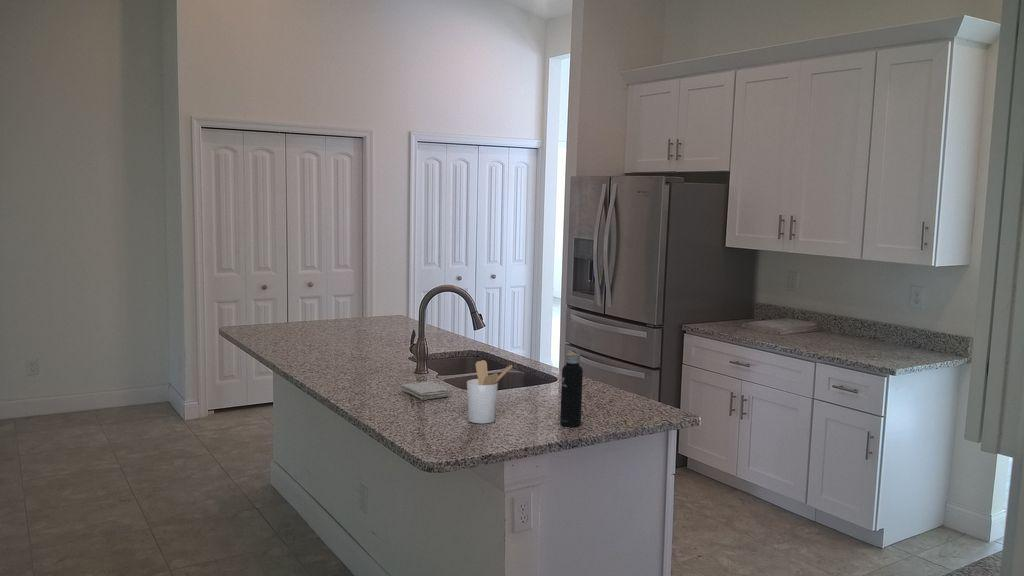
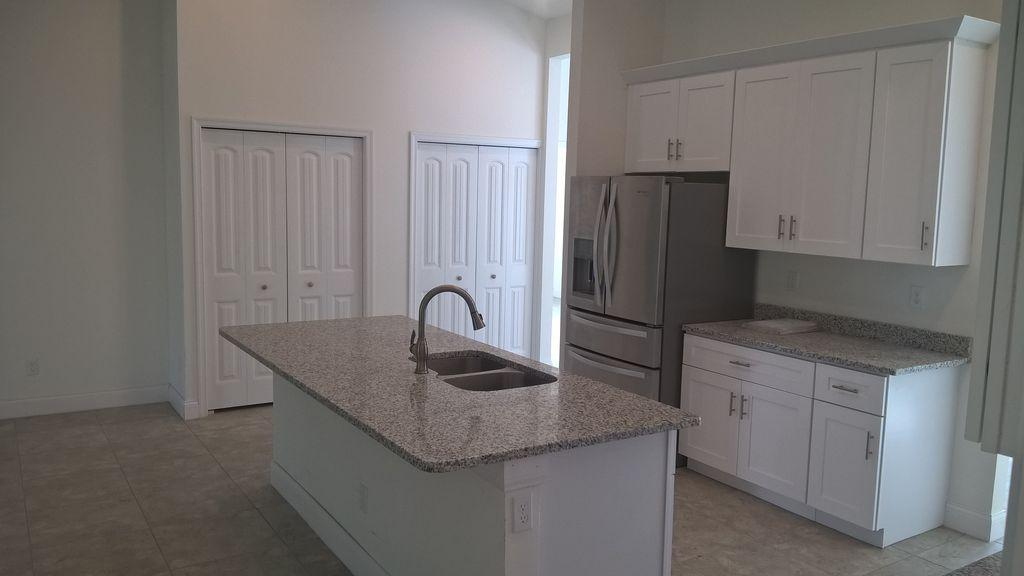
- water bottle (571, 385)
- washcloth (425, 389)
- utensil holder (490, 391)
